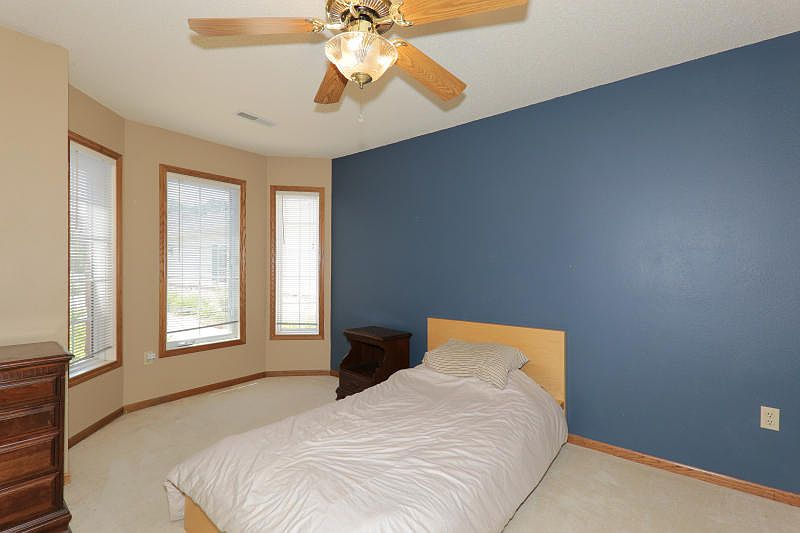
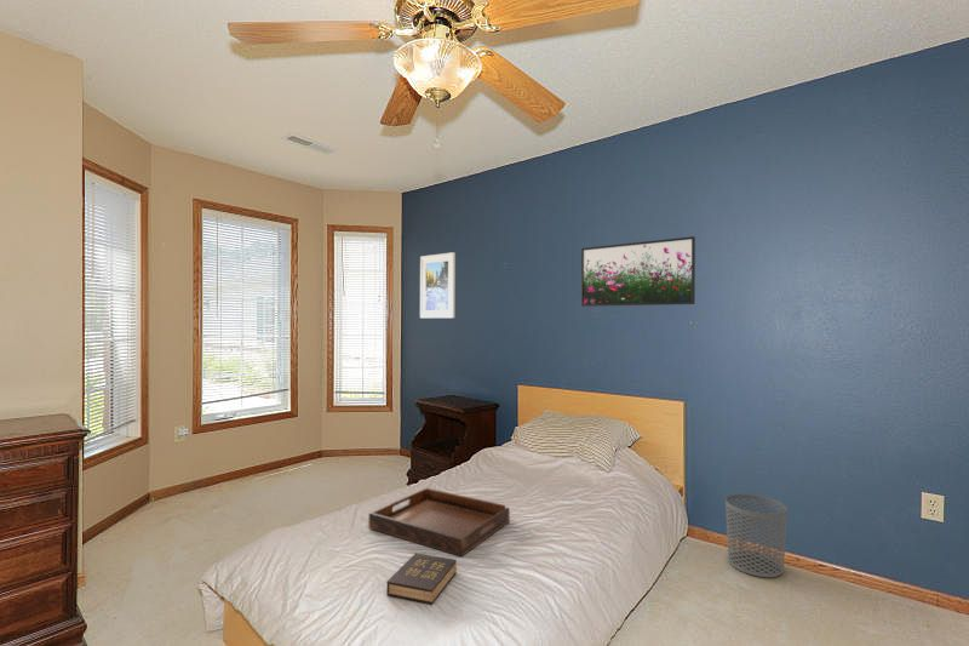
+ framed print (436, 286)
+ serving tray (441, 516)
+ waste bin (755, 534)
+ hardback book (423, 577)
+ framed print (633, 274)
